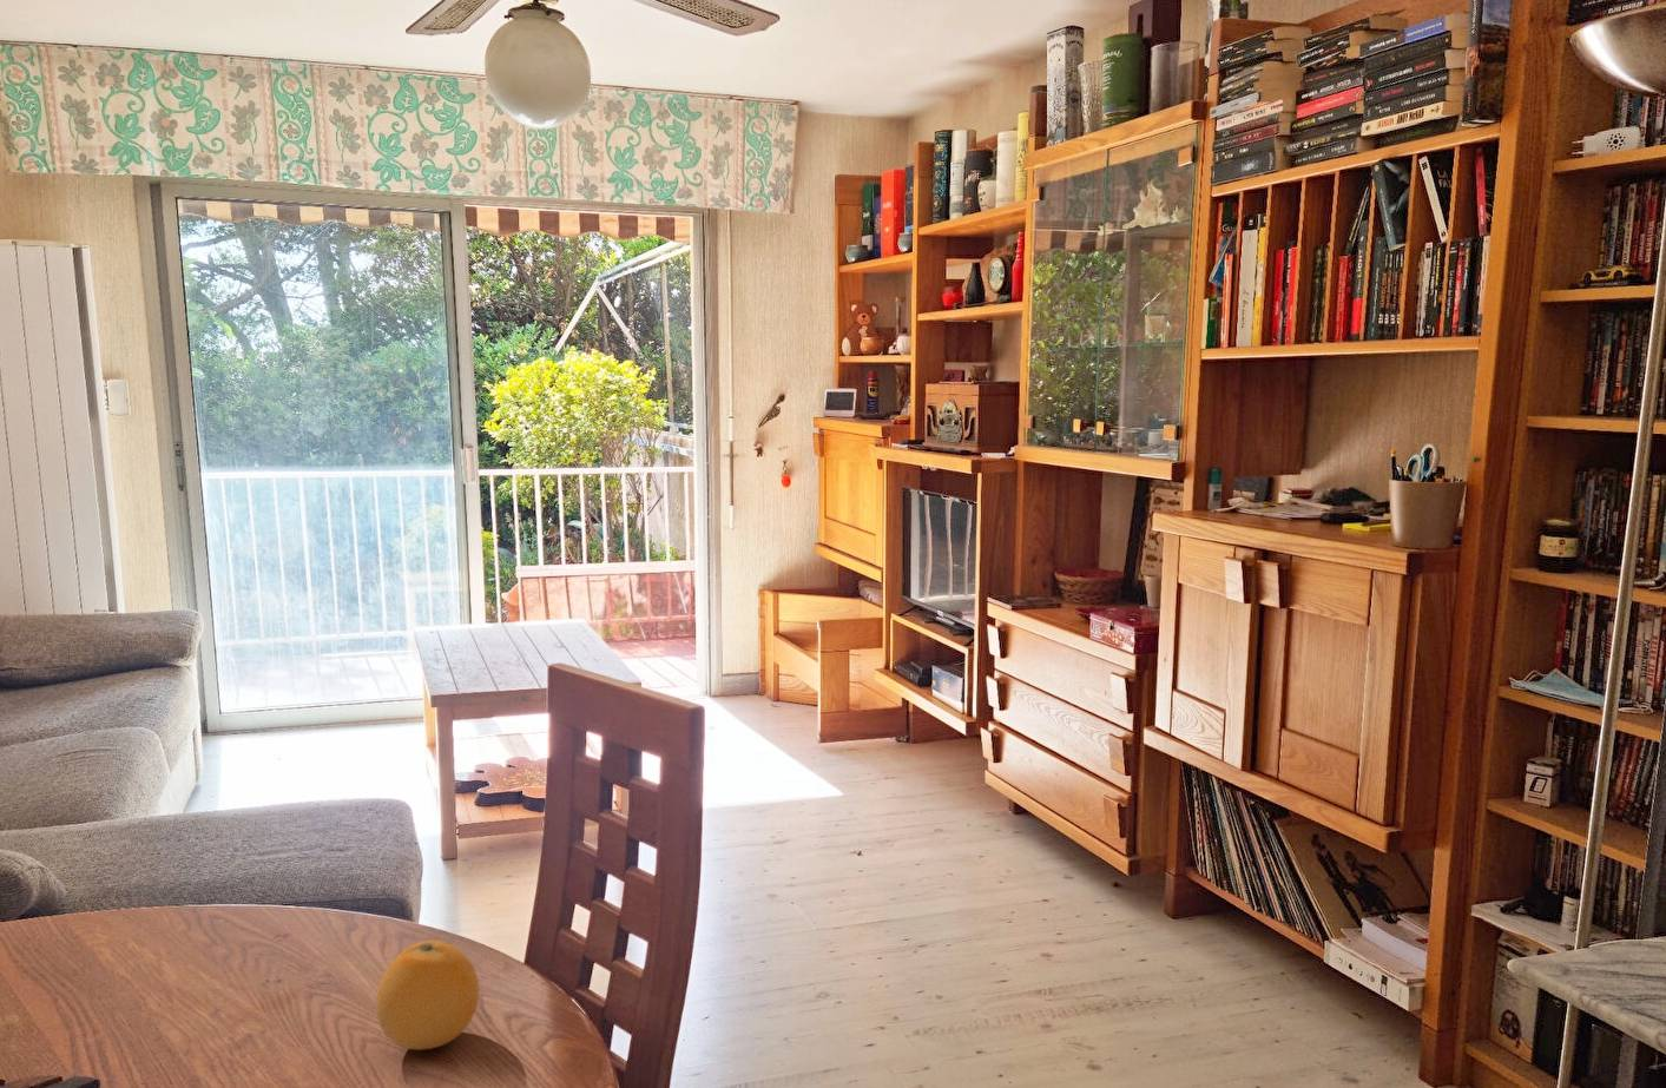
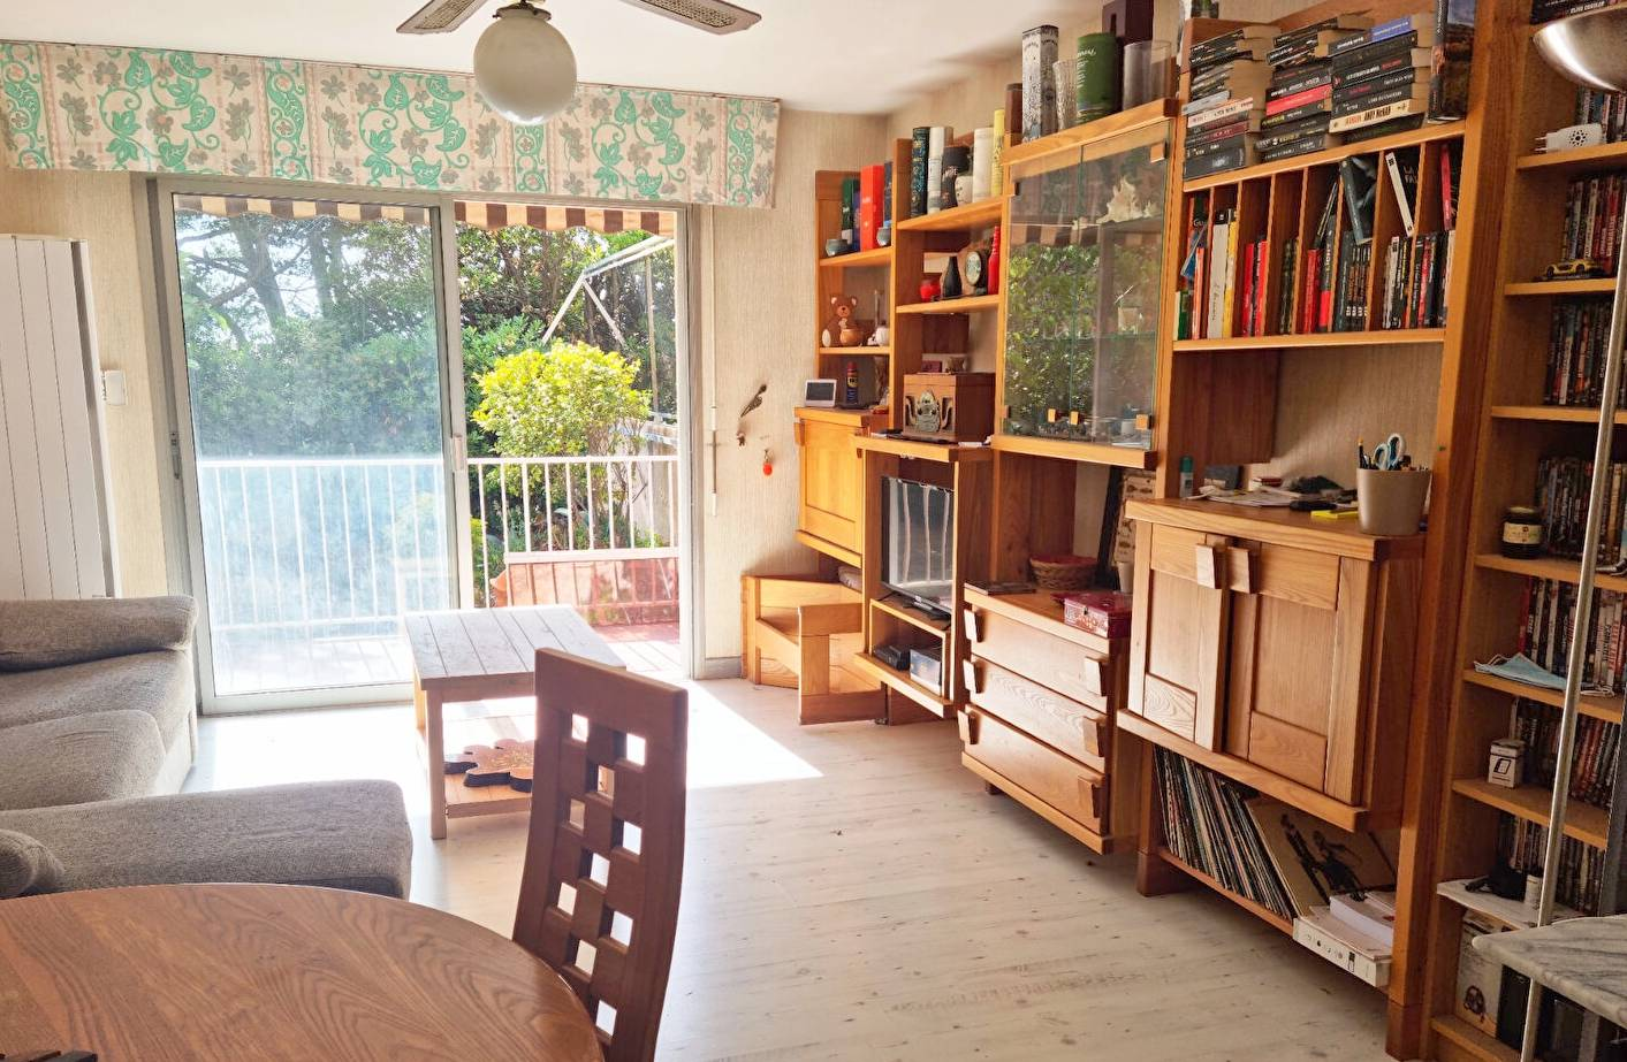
- fruit (427, 993)
